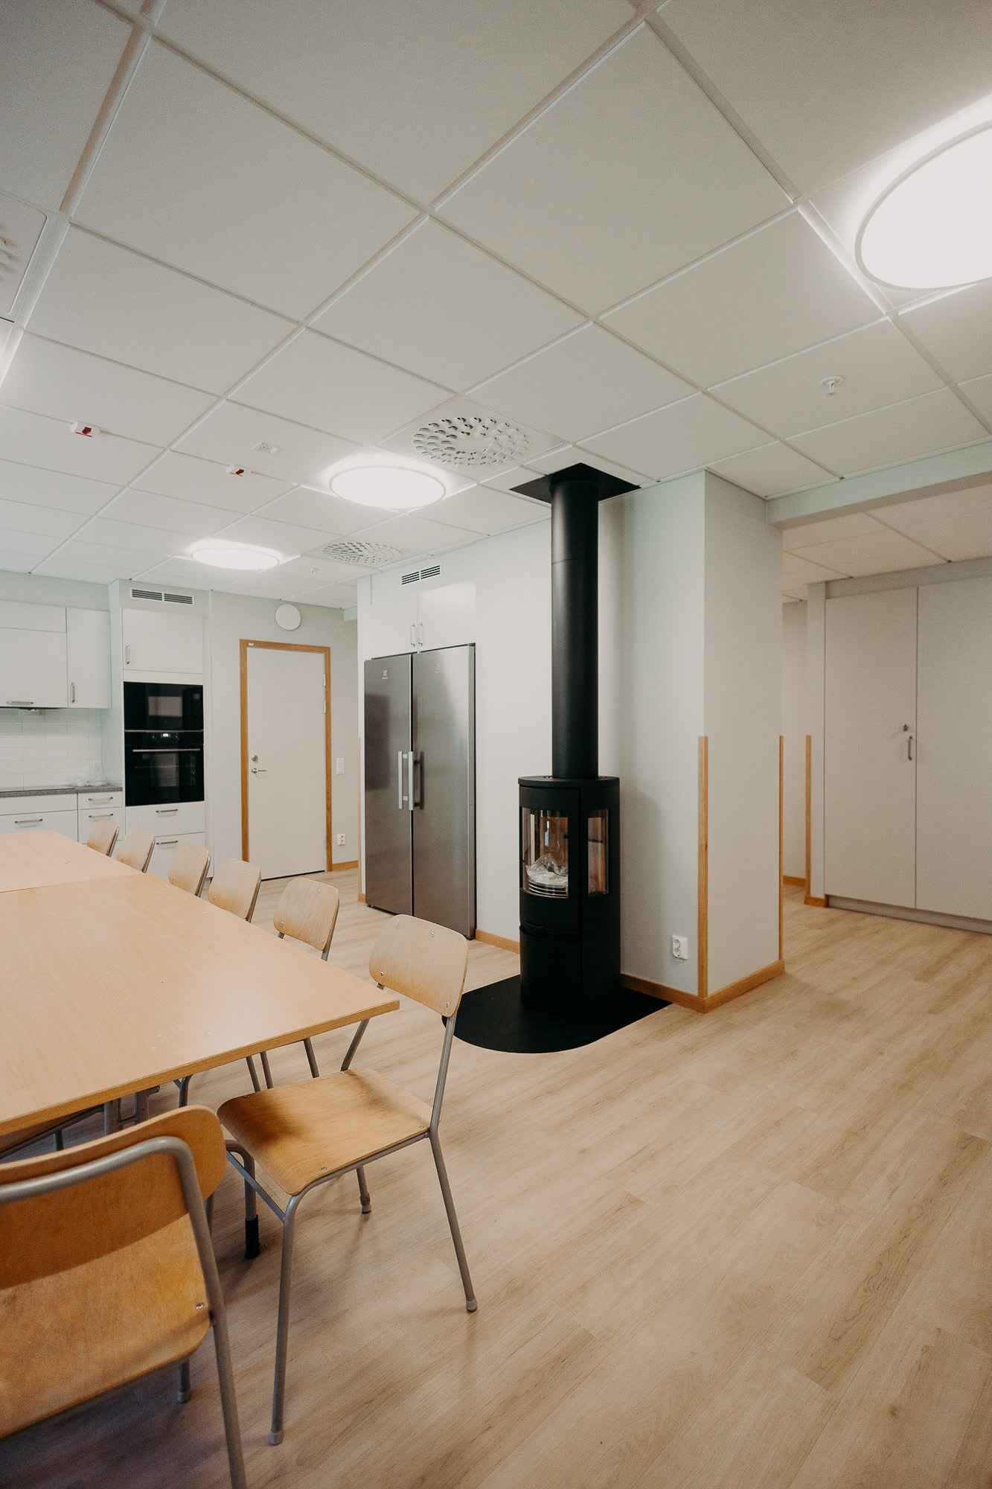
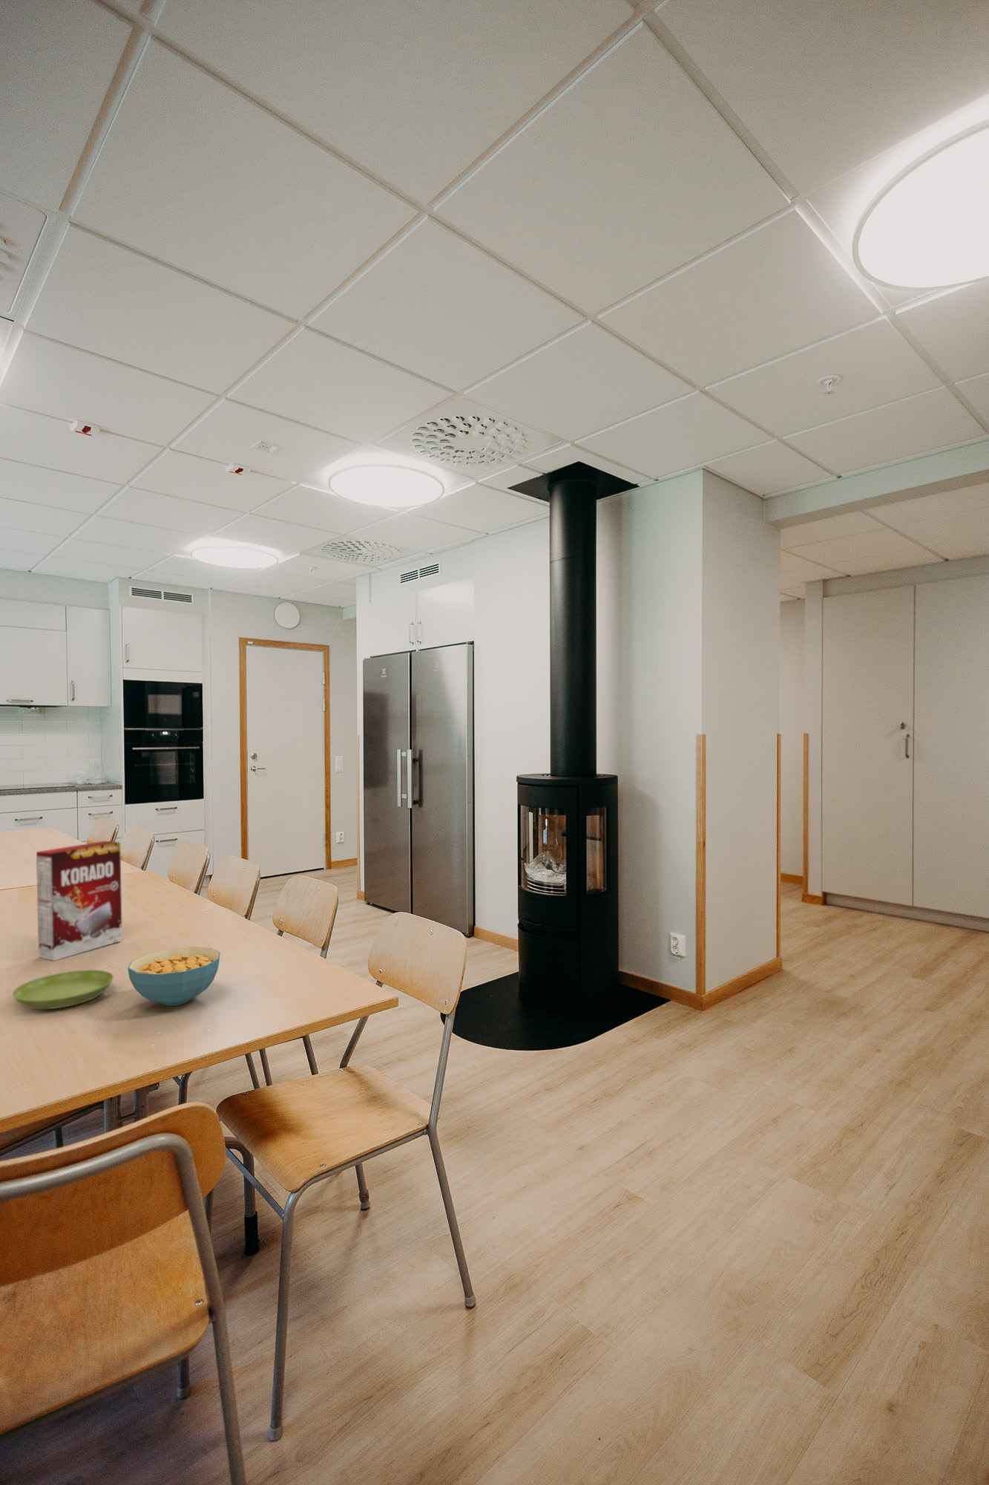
+ saucer (64, 990)
+ cereal bowl (176, 980)
+ cereal box (81, 898)
